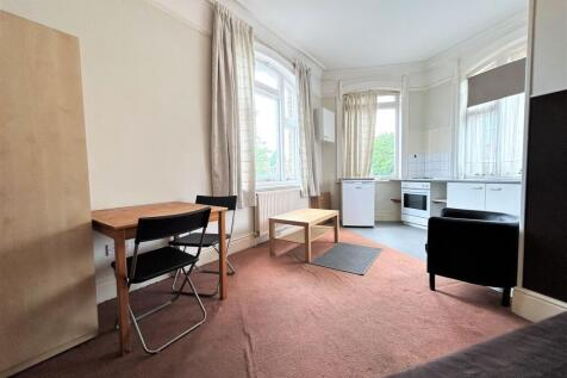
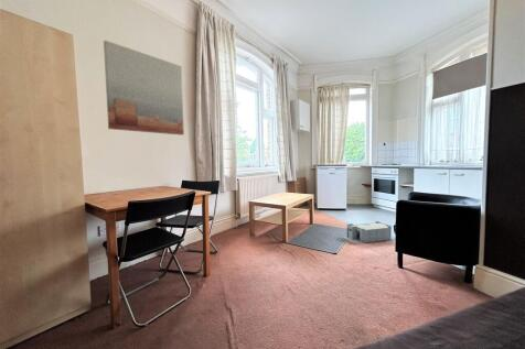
+ storage bin (367, 231)
+ wall art (148, 94)
